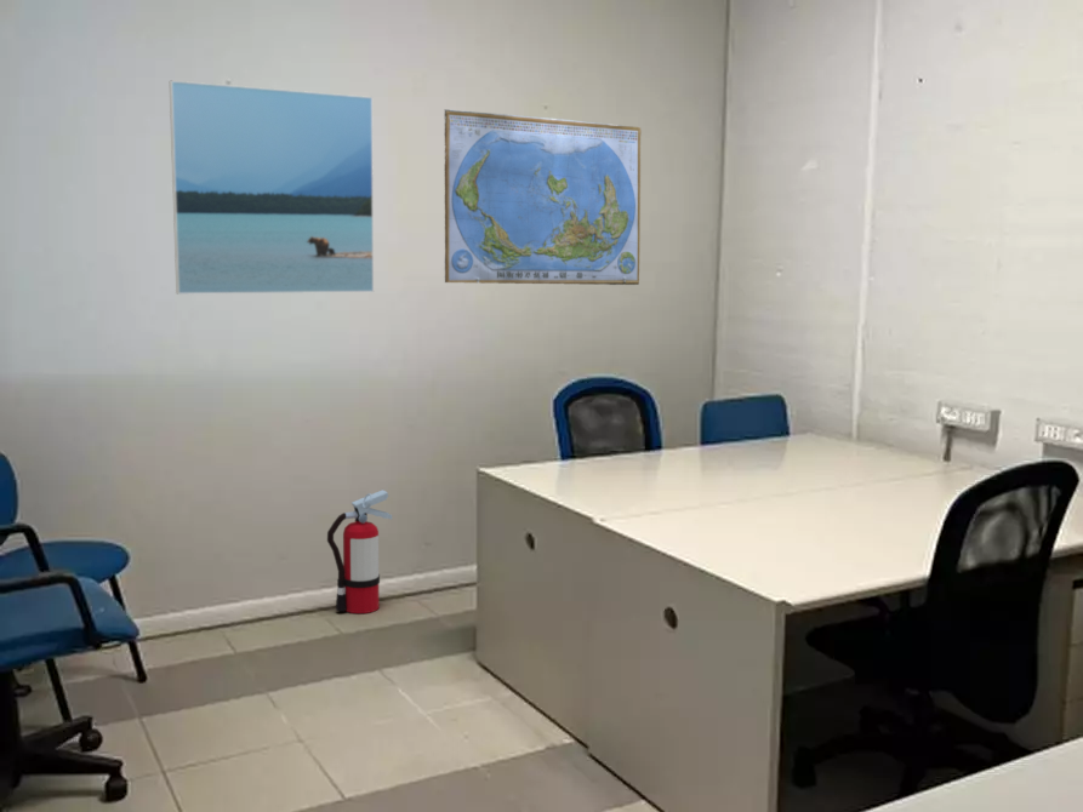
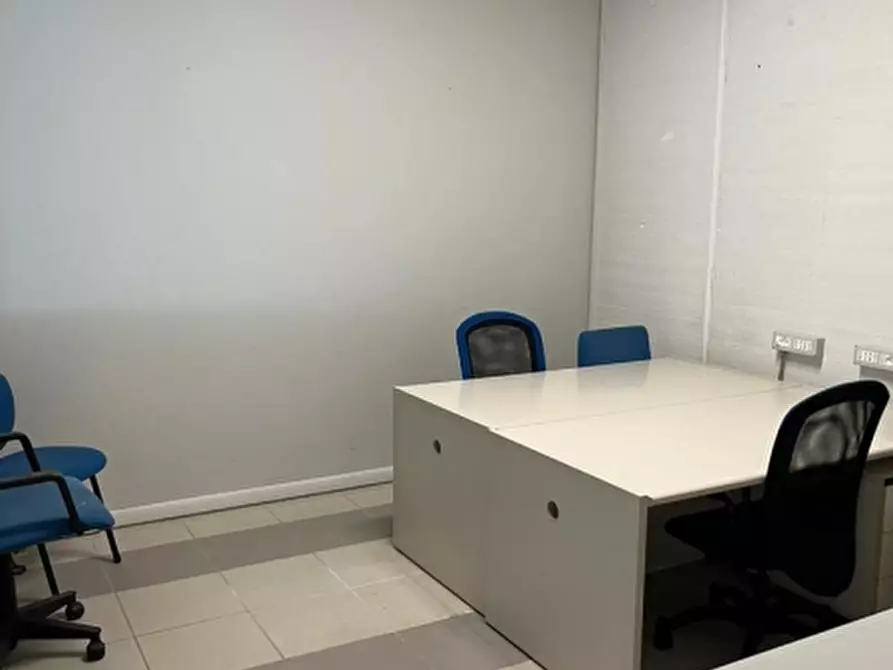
- world map (547, 201)
- fire extinguisher (360, 550)
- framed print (277, 191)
